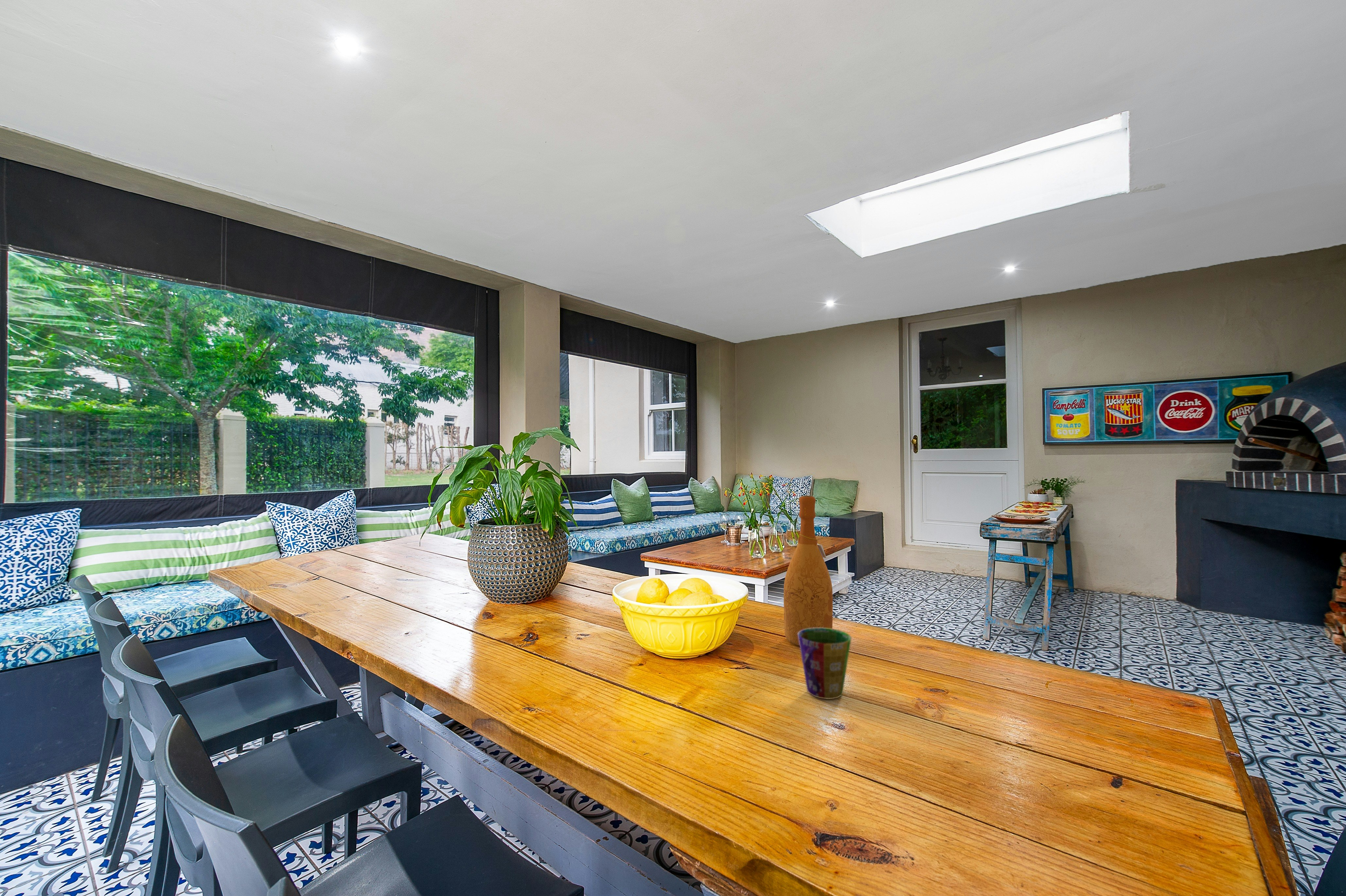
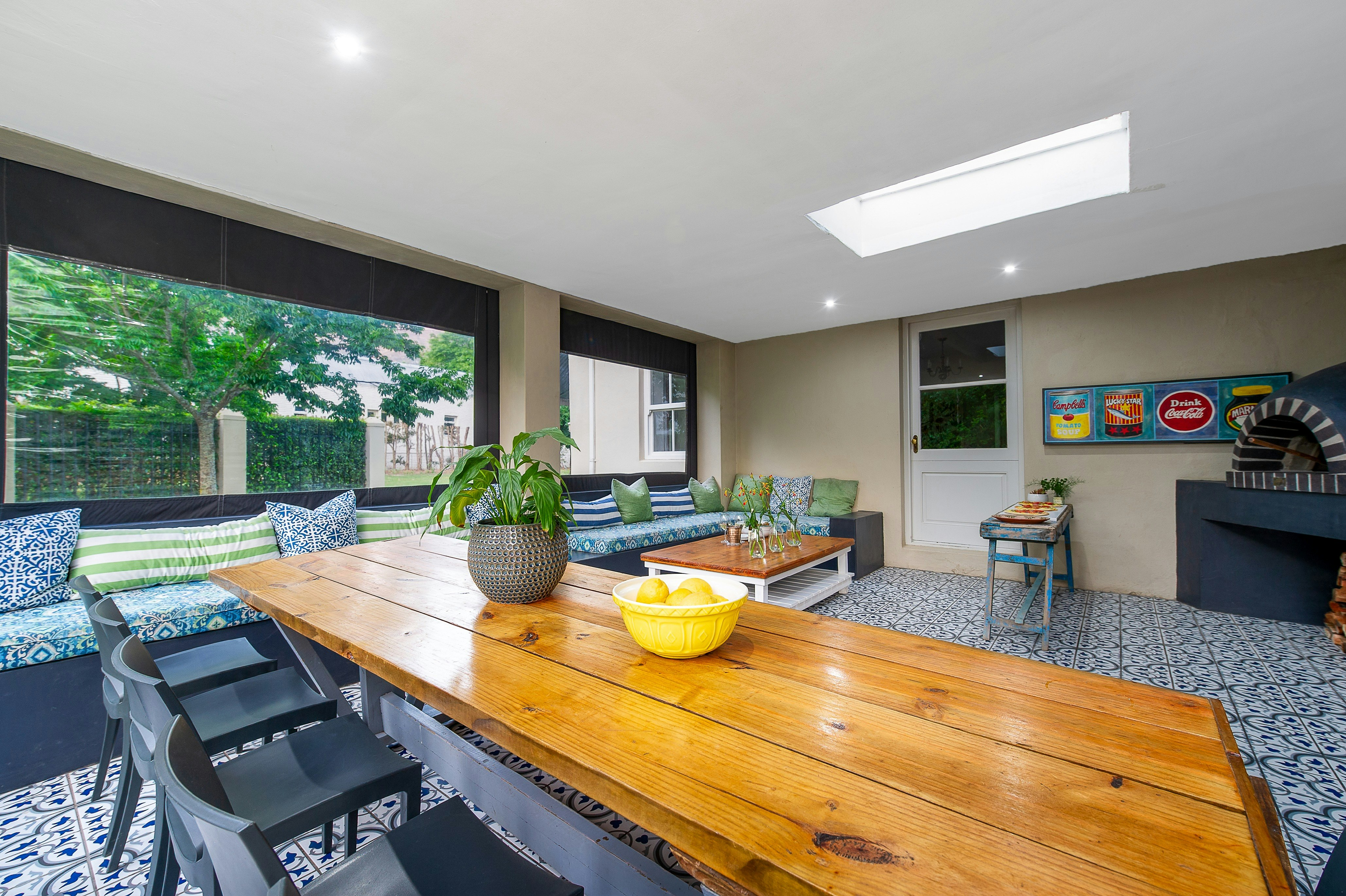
- wine bottle (807, 568)
- cup (821, 666)
